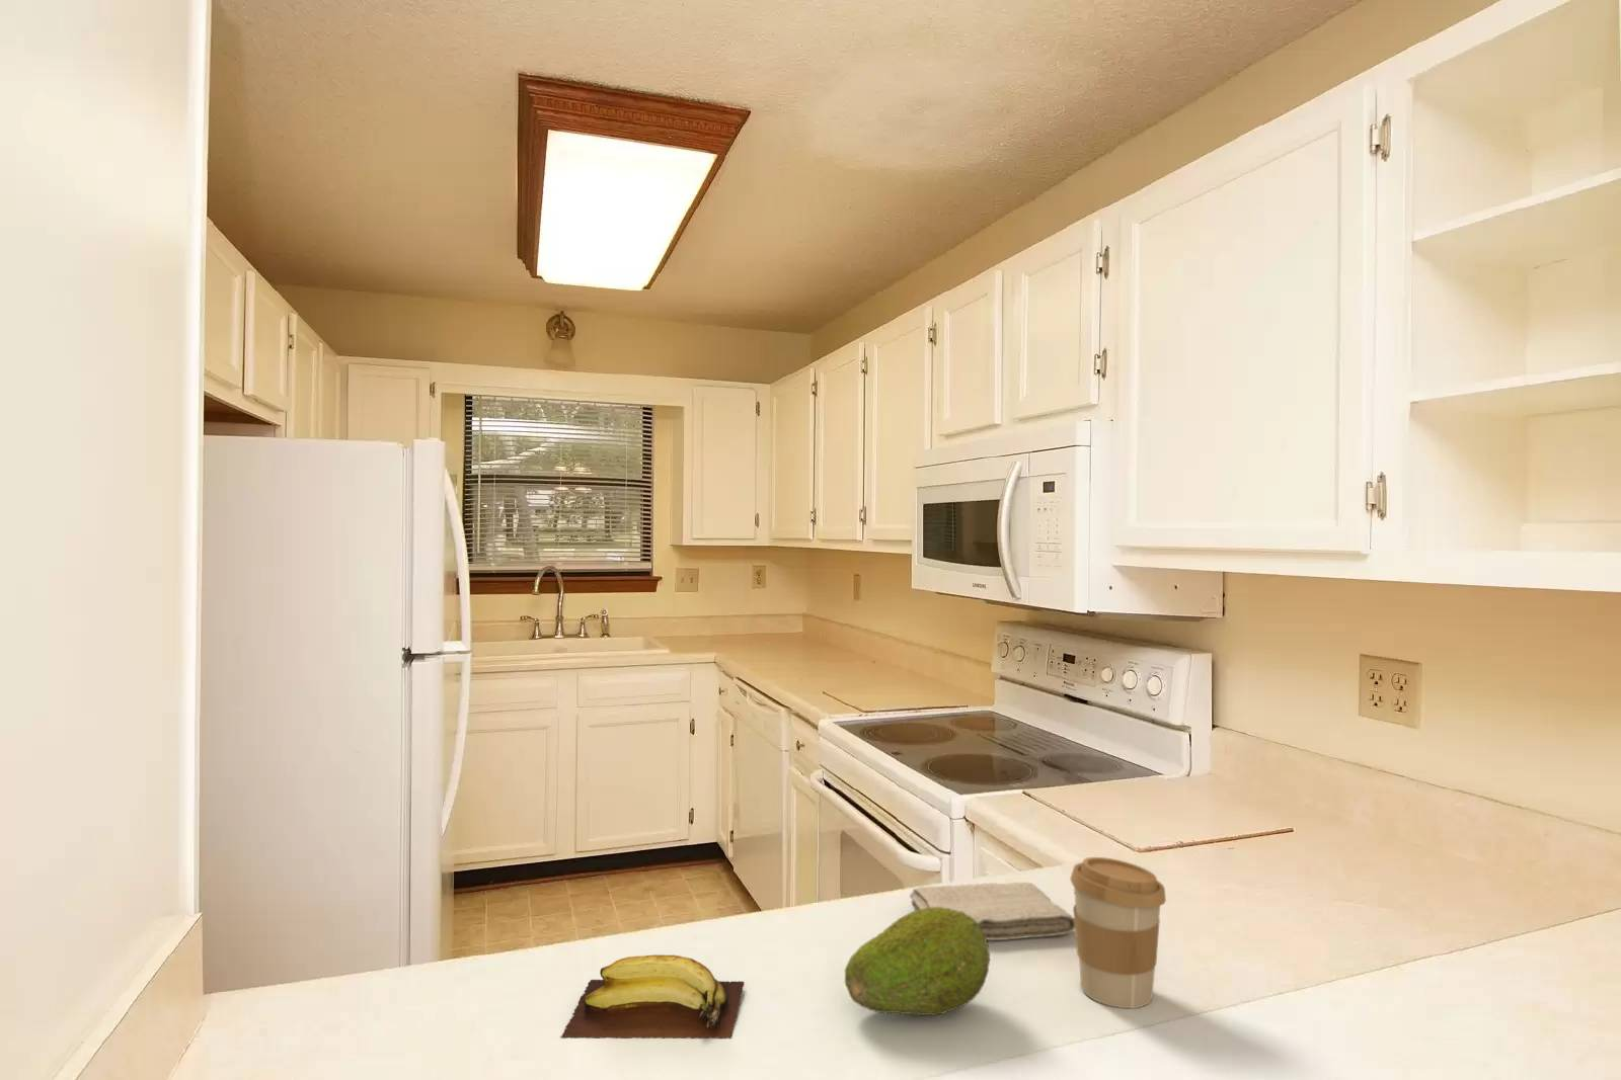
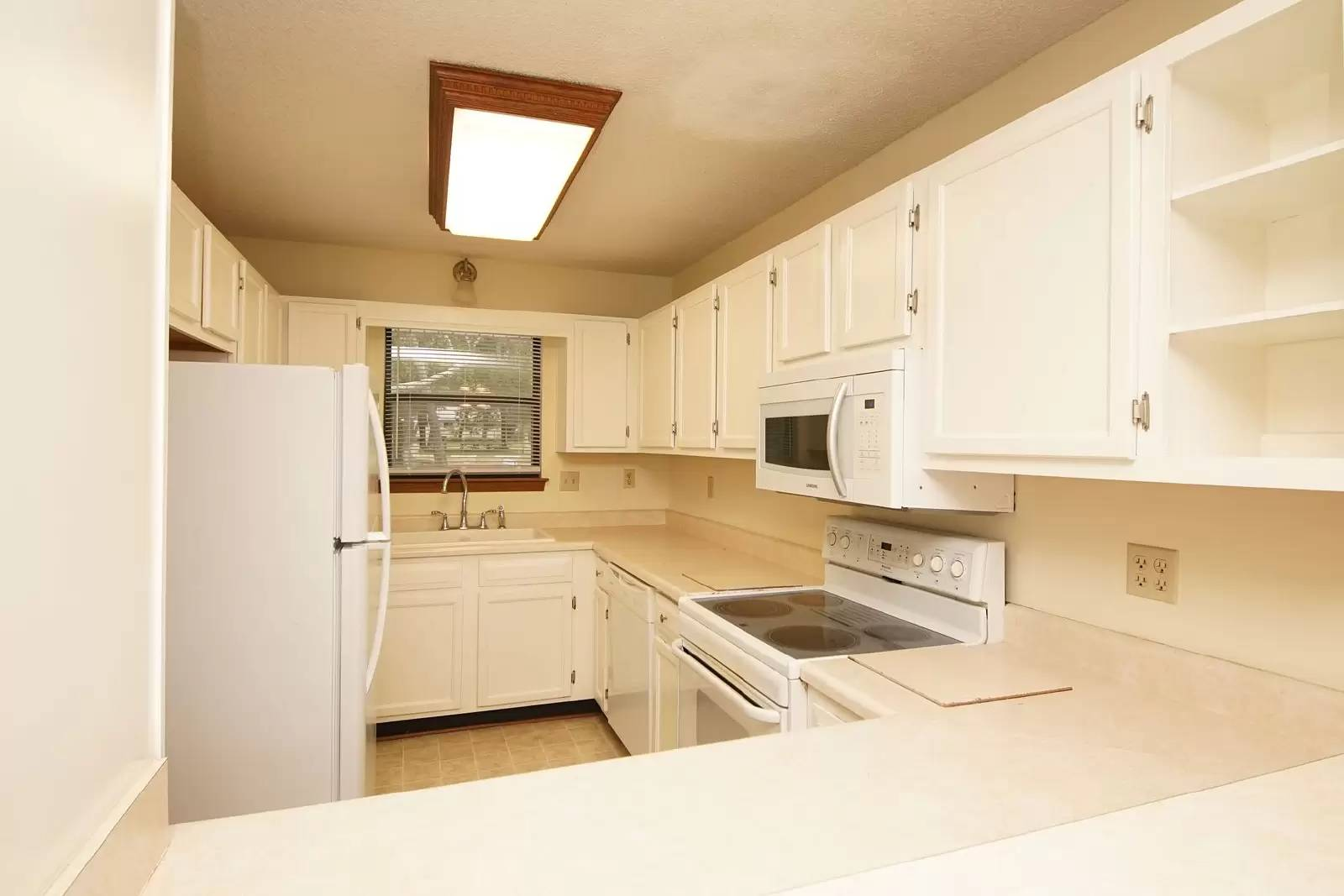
- fruit (920, 961)
- banana (656, 986)
- washcloth (988, 908)
- coffee cup (1117, 927)
